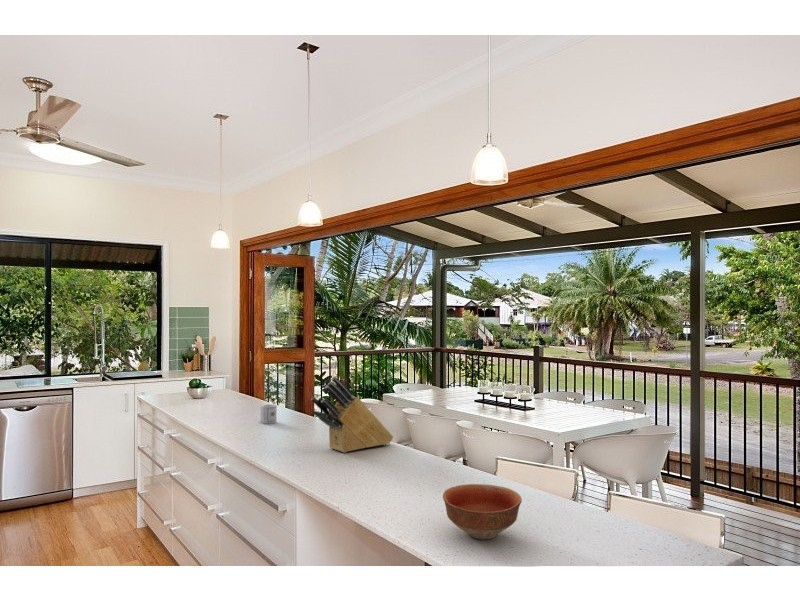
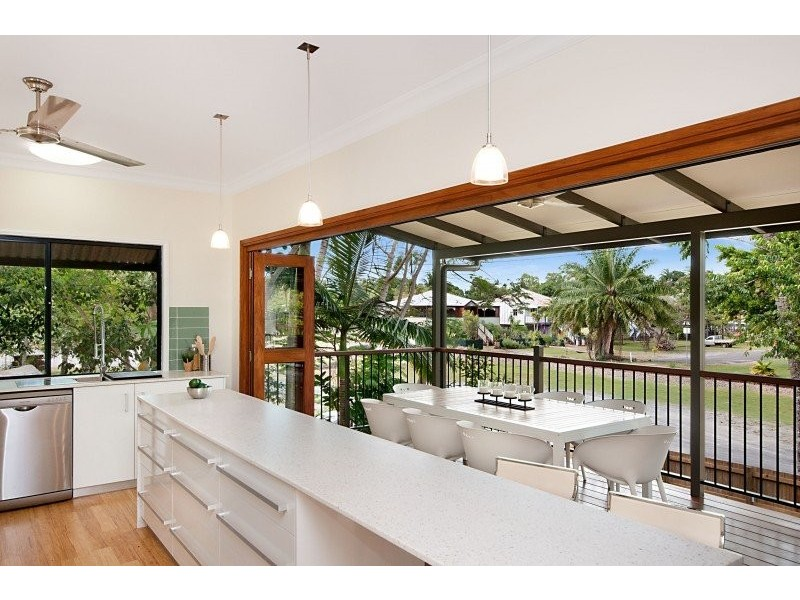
- cup (267, 413)
- knife block (352, 410)
- bowl (481, 514)
